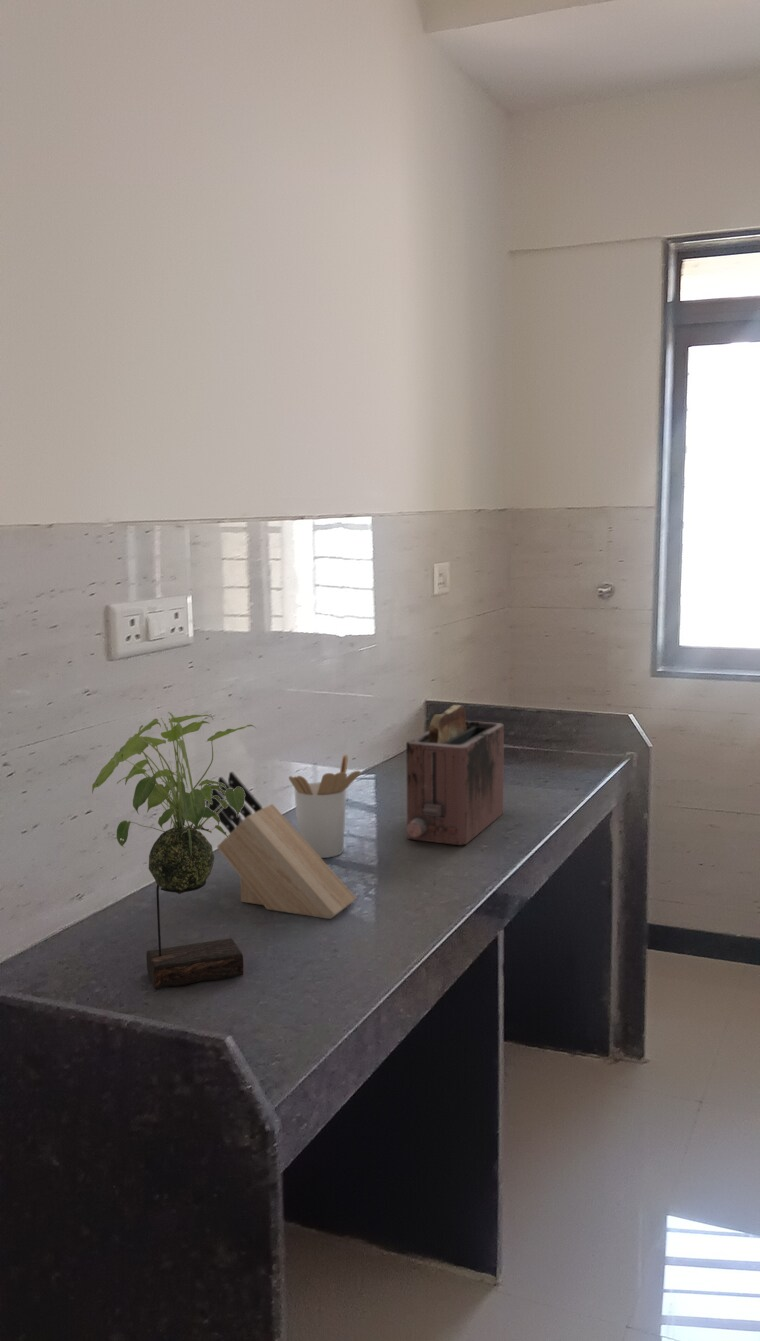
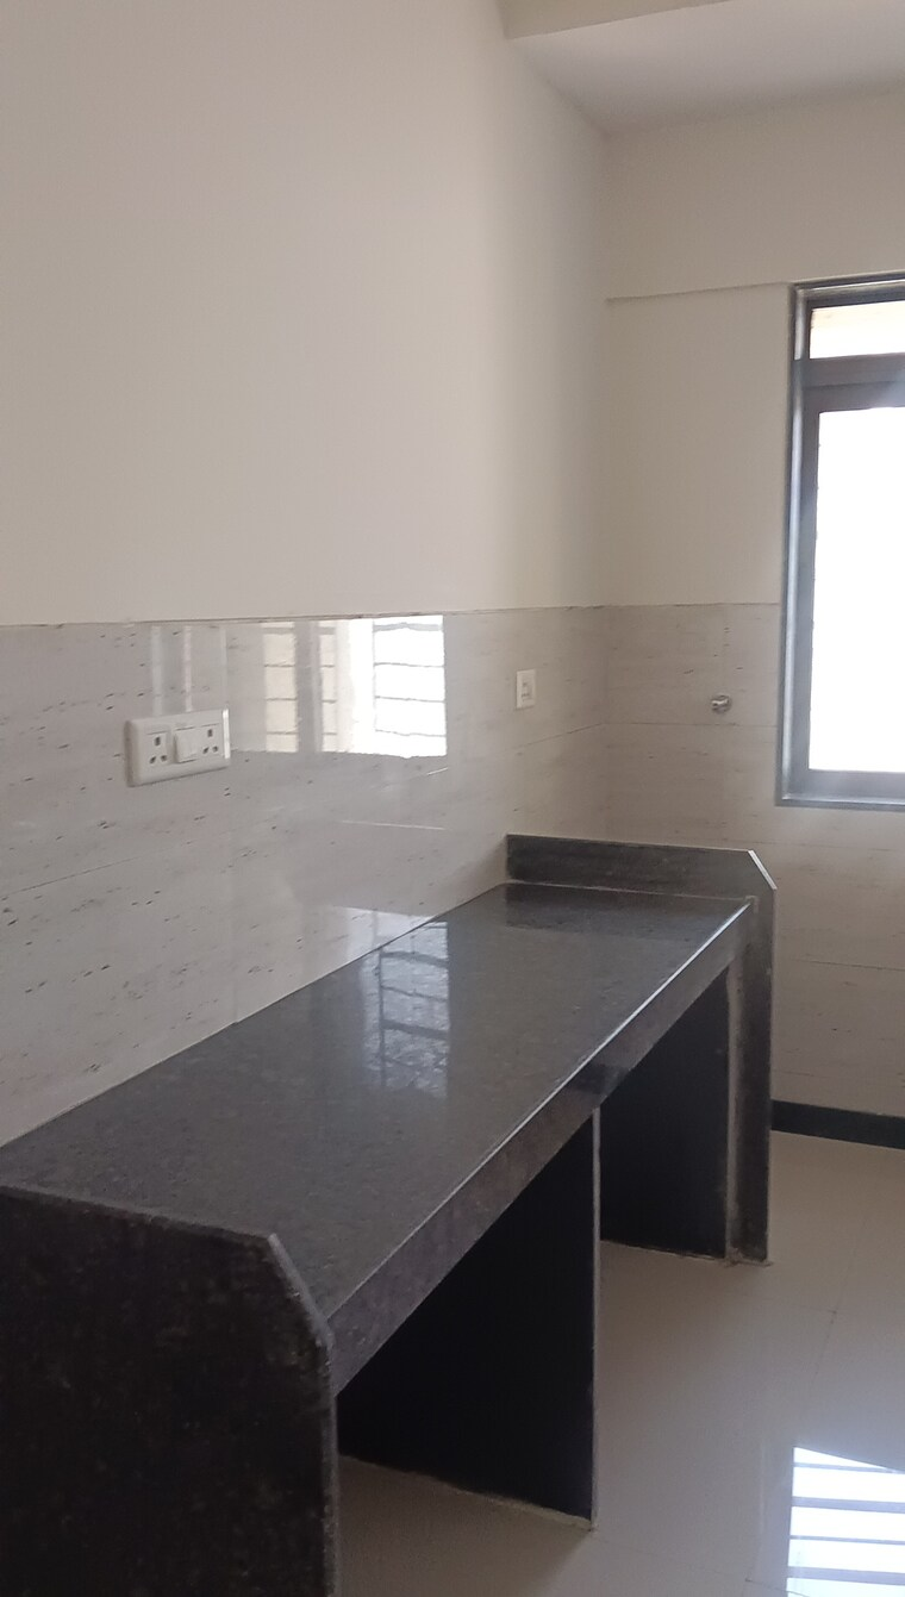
- toaster (454, 769)
- plant (179, 837)
- knife block (276, 841)
- utensil holder (327, 807)
